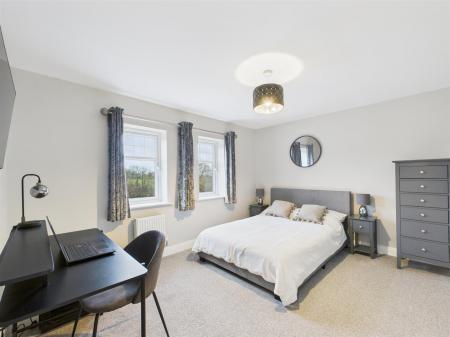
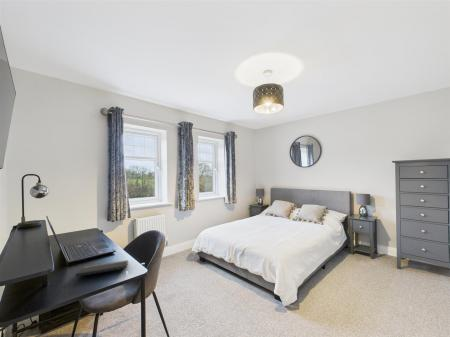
+ notepad (104, 267)
